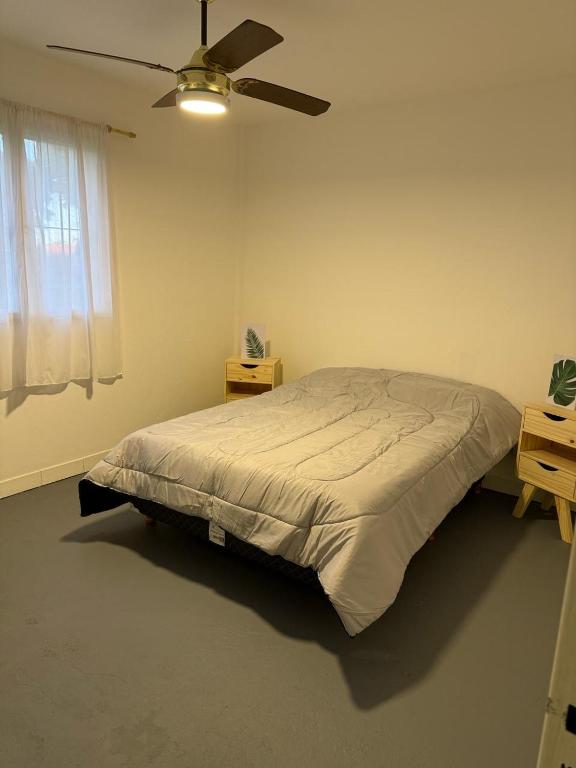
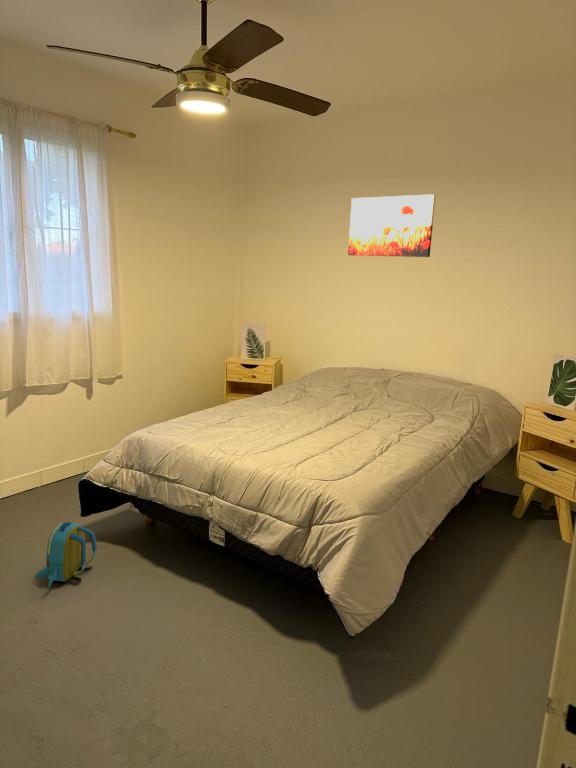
+ backpack (69, 549)
+ wall art (389, 226)
